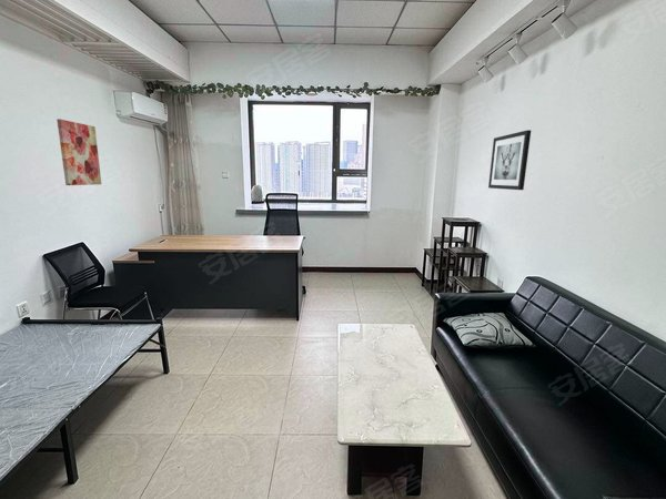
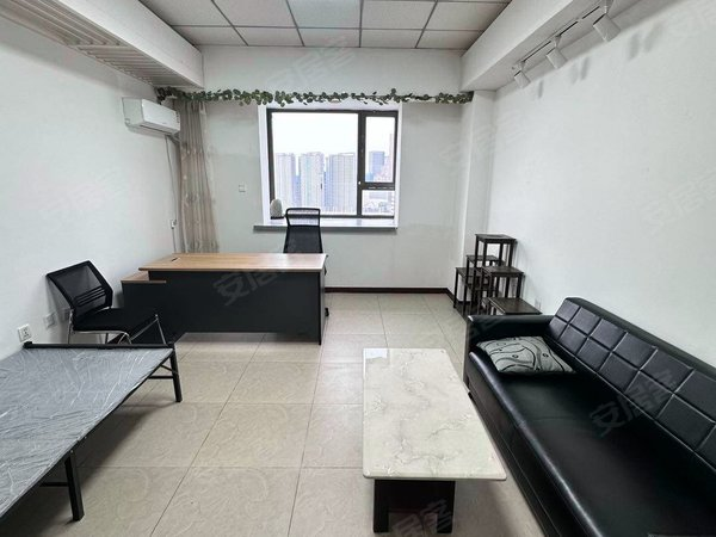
- wall art (81, 154)
- wall art (507, 162)
